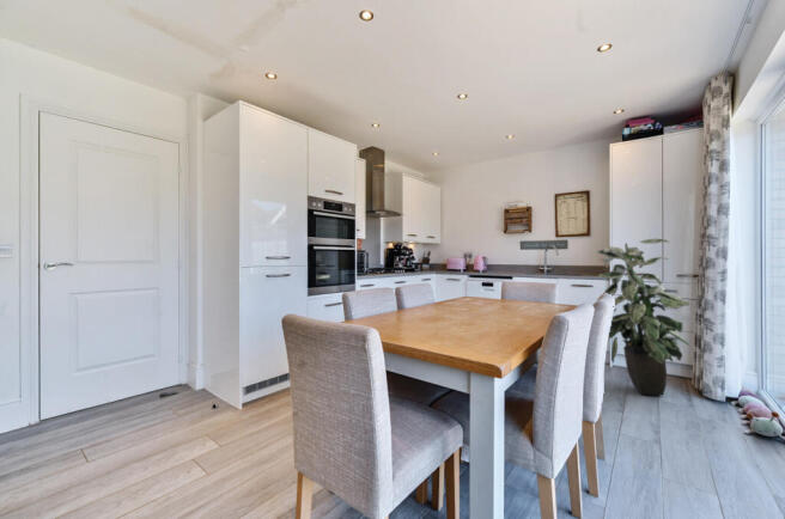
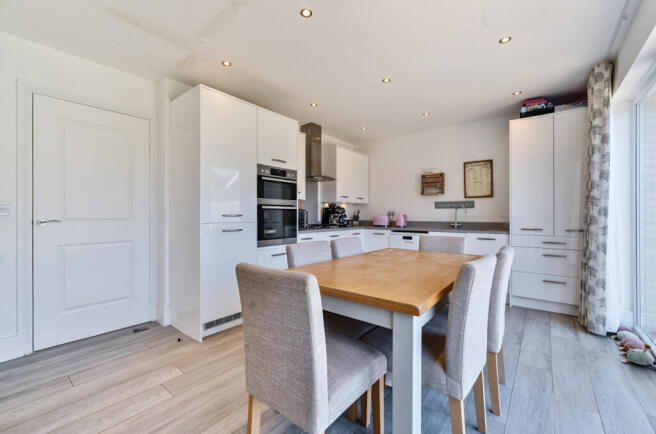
- indoor plant (641, 316)
